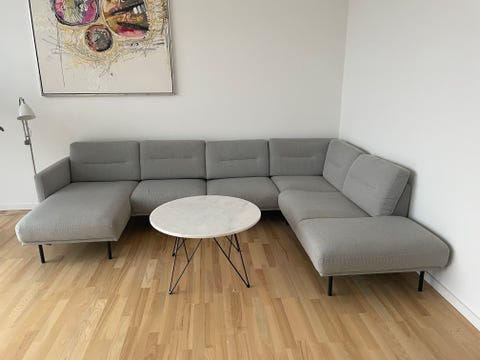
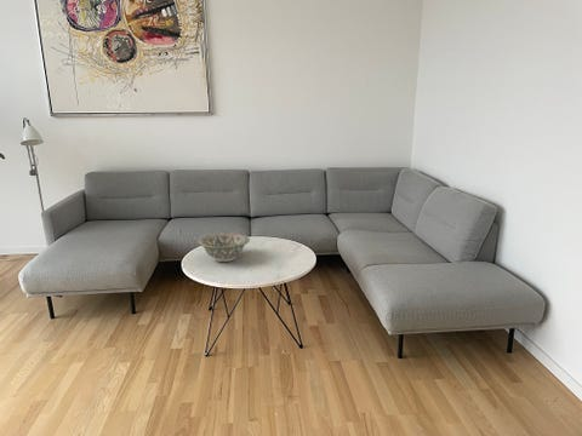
+ decorative bowl (224, 248)
